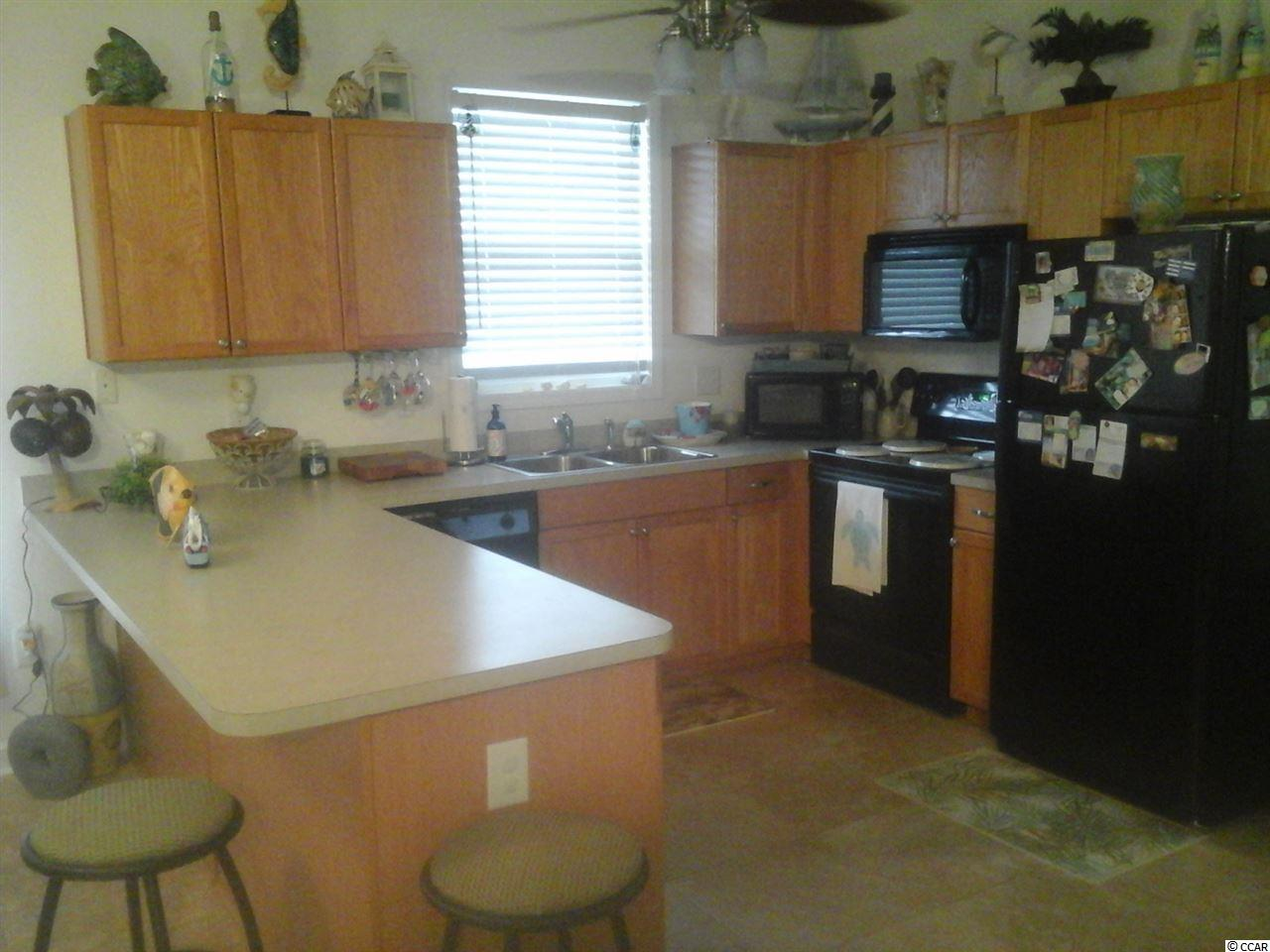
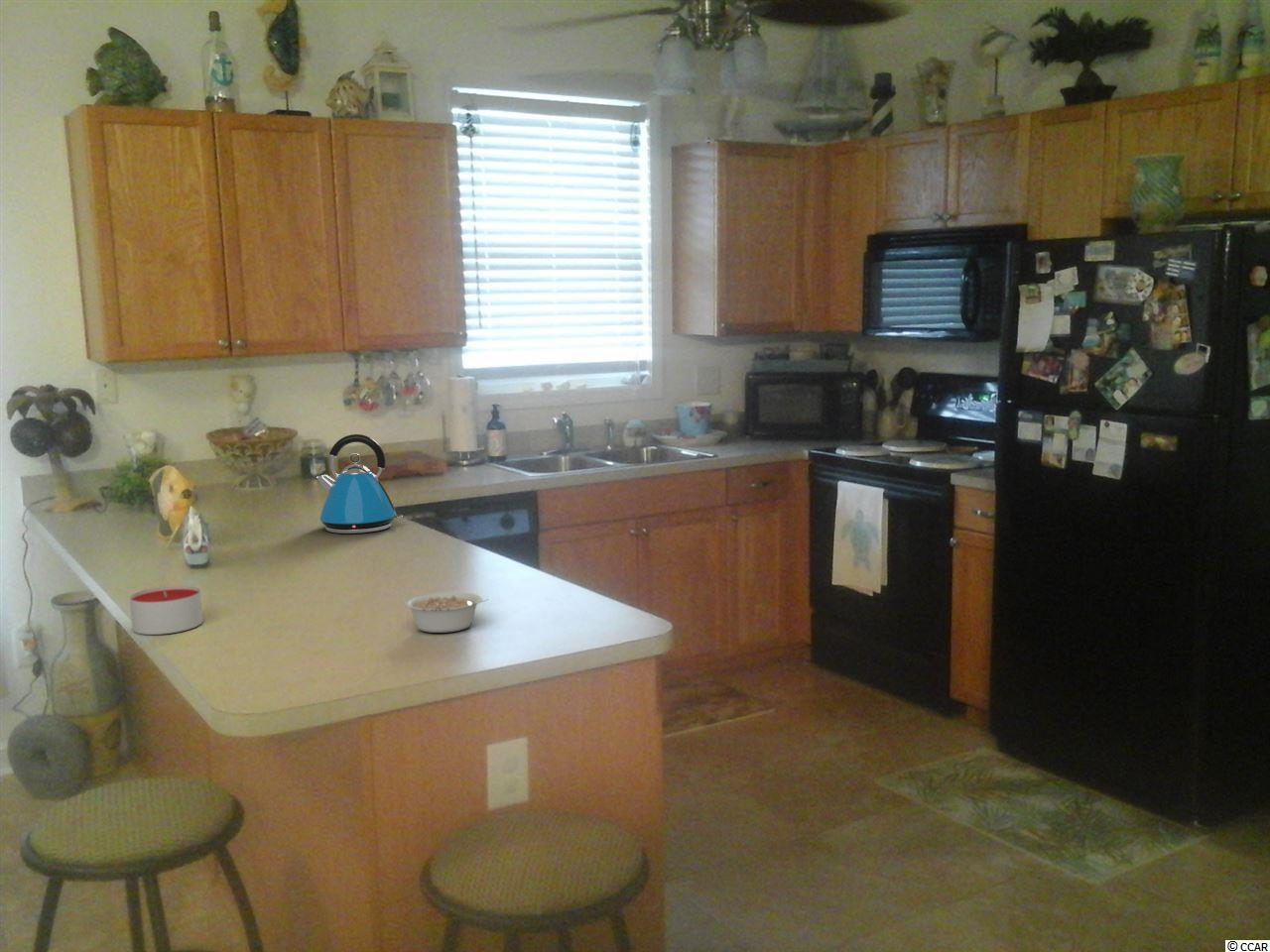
+ candle (166, 608)
+ legume (446, 610)
+ kettle (358, 481)
